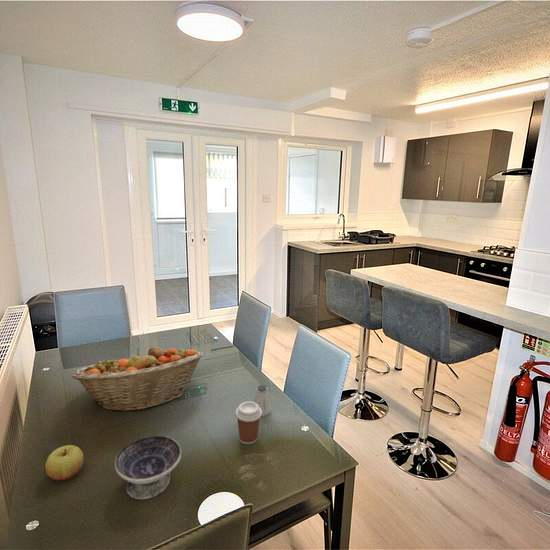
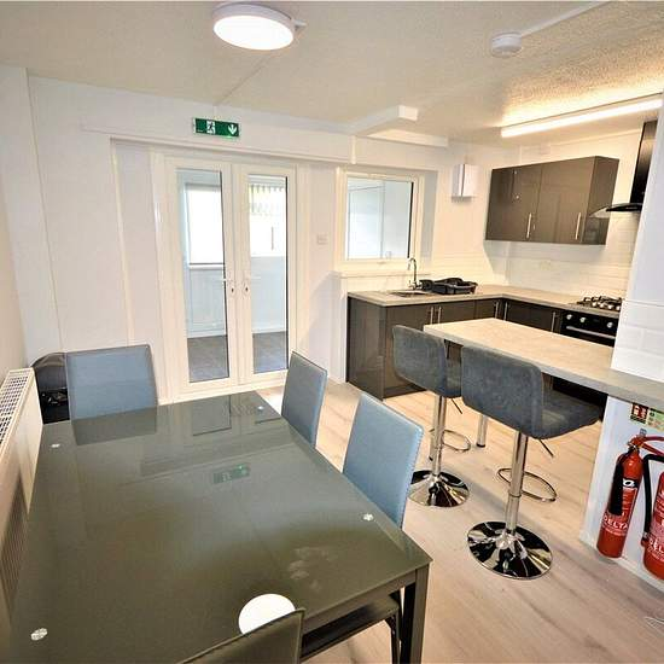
- apple (65, 461)
- fruit basket (141, 371)
- bowl (149, 466)
- saltshaker (261, 398)
- coffee cup (248, 422)
